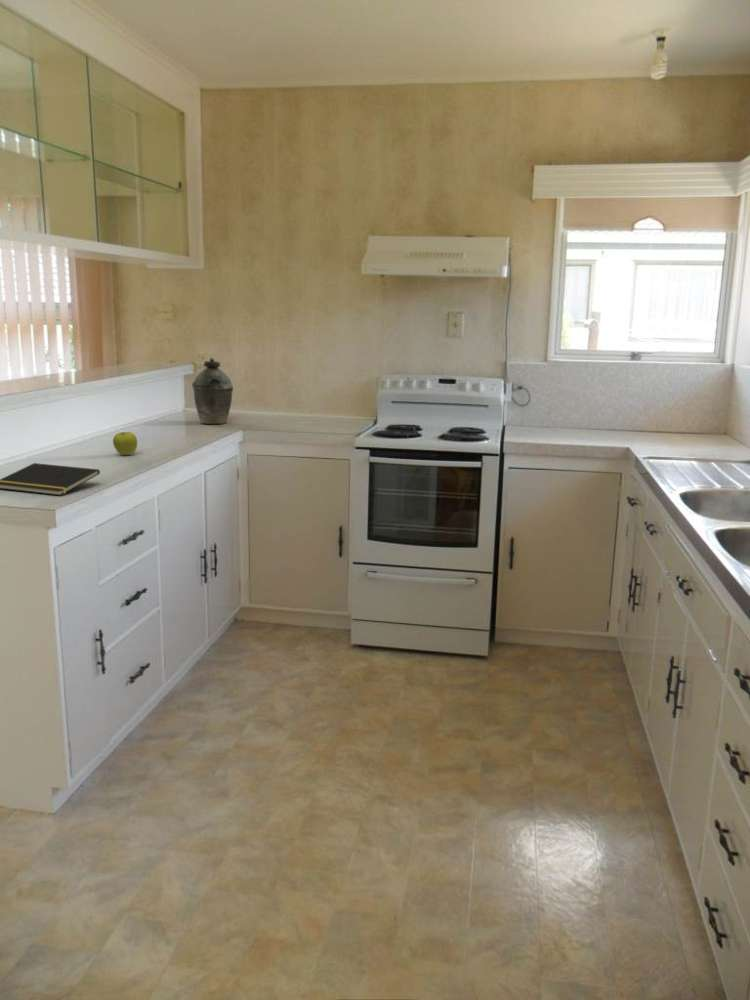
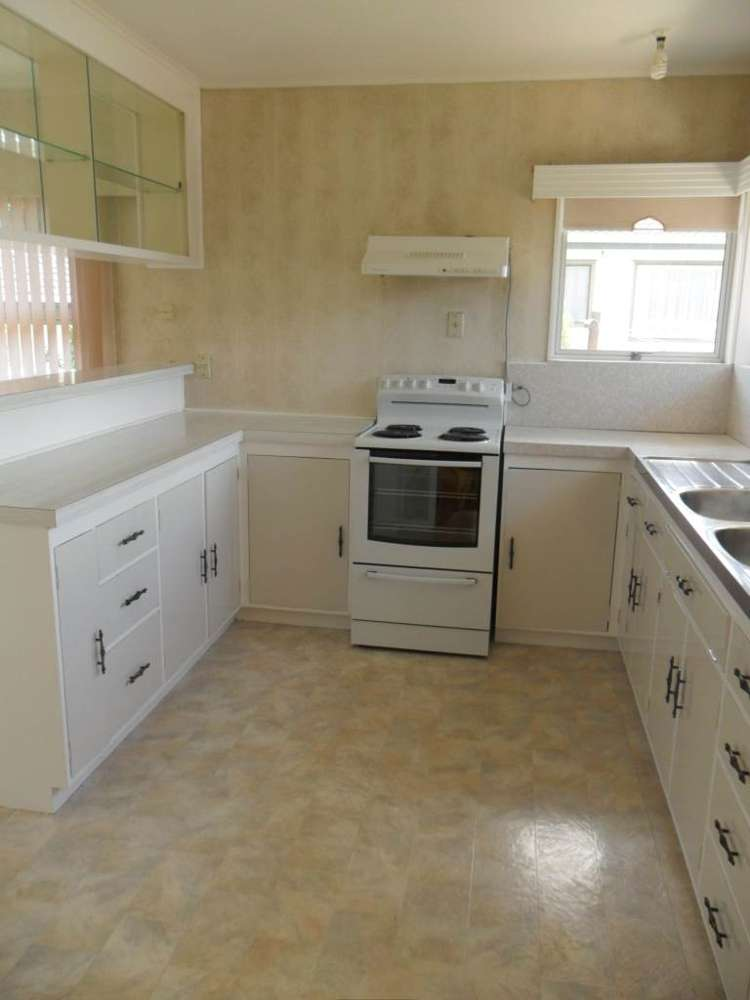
- kettle (212, 390)
- fruit (124, 443)
- notepad (46, 478)
